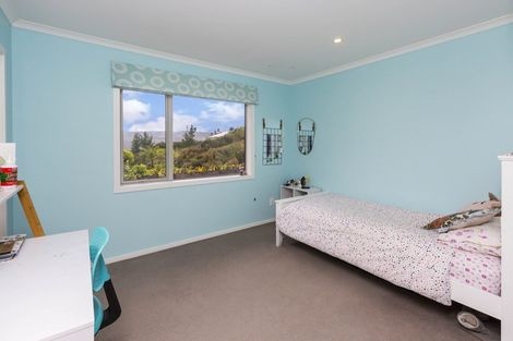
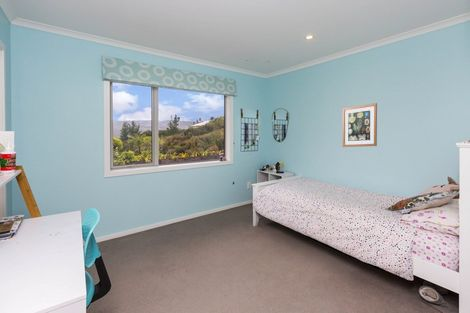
+ wall art (358, 126)
